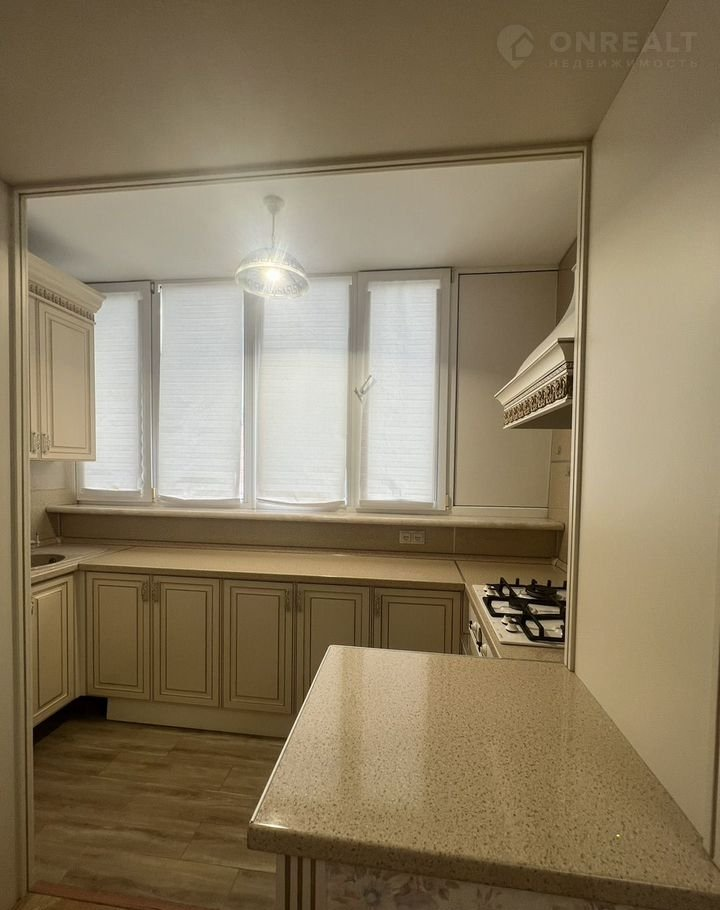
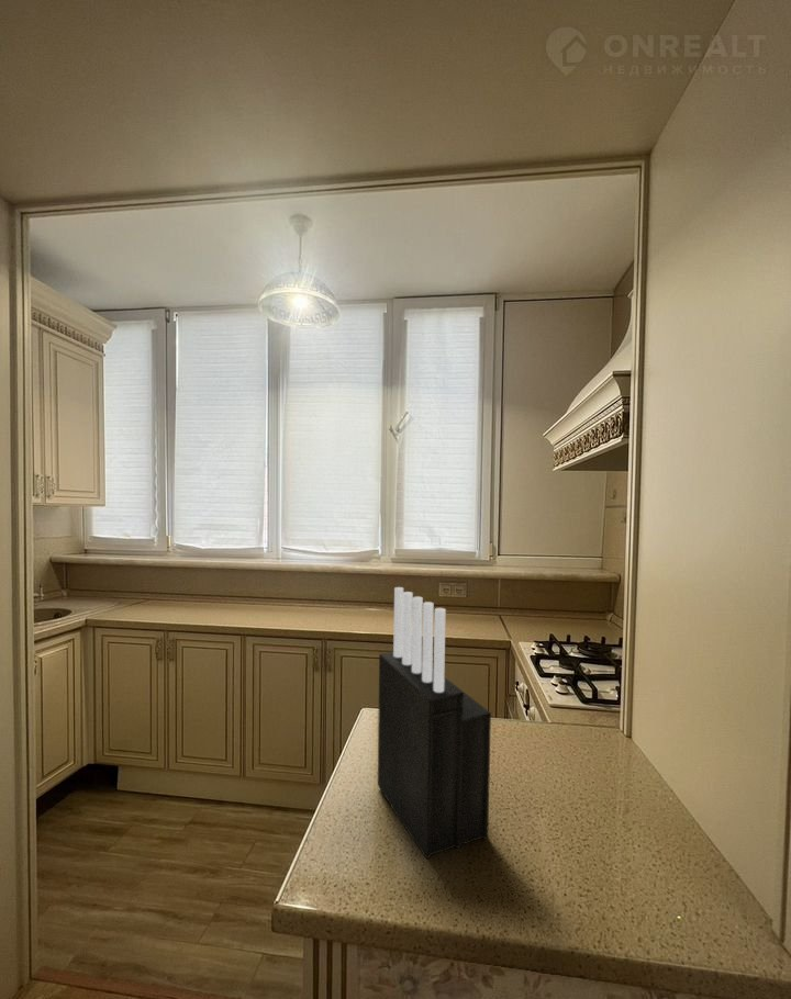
+ knife block (436, 703)
